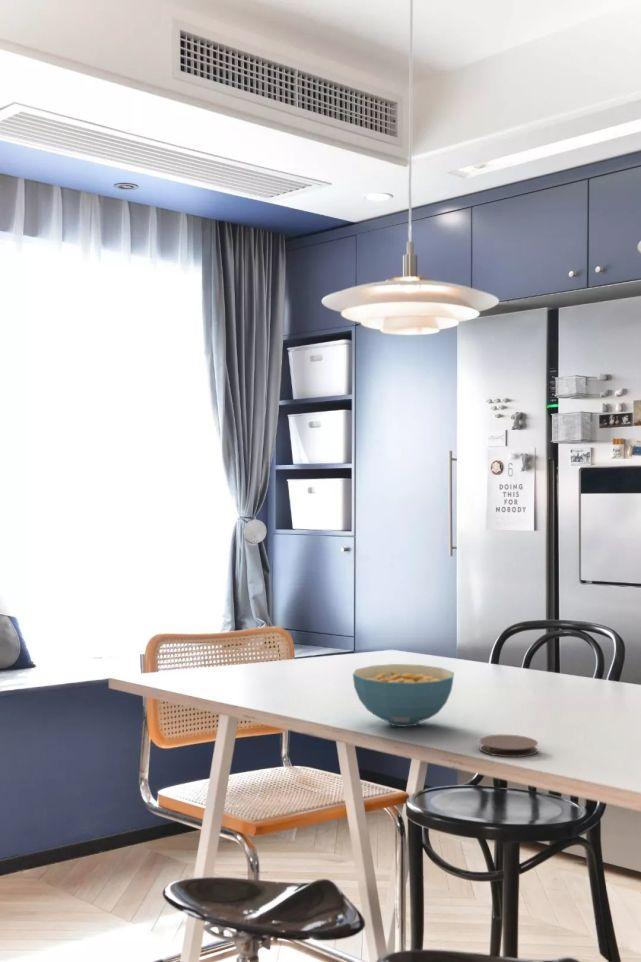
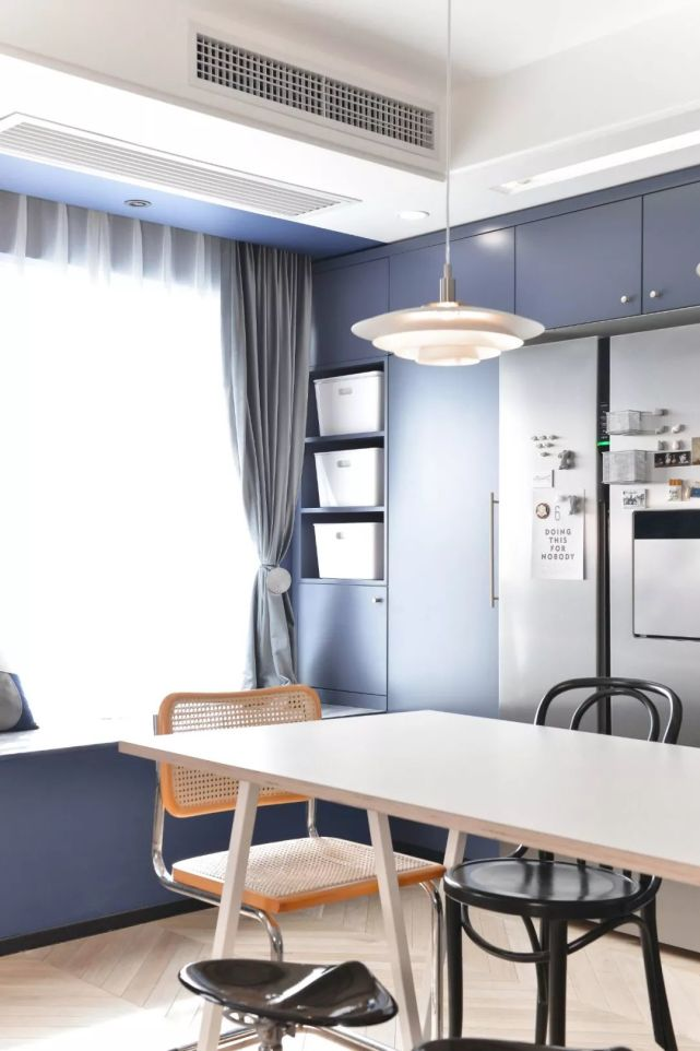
- cereal bowl (403, 698)
- coaster (508, 745)
